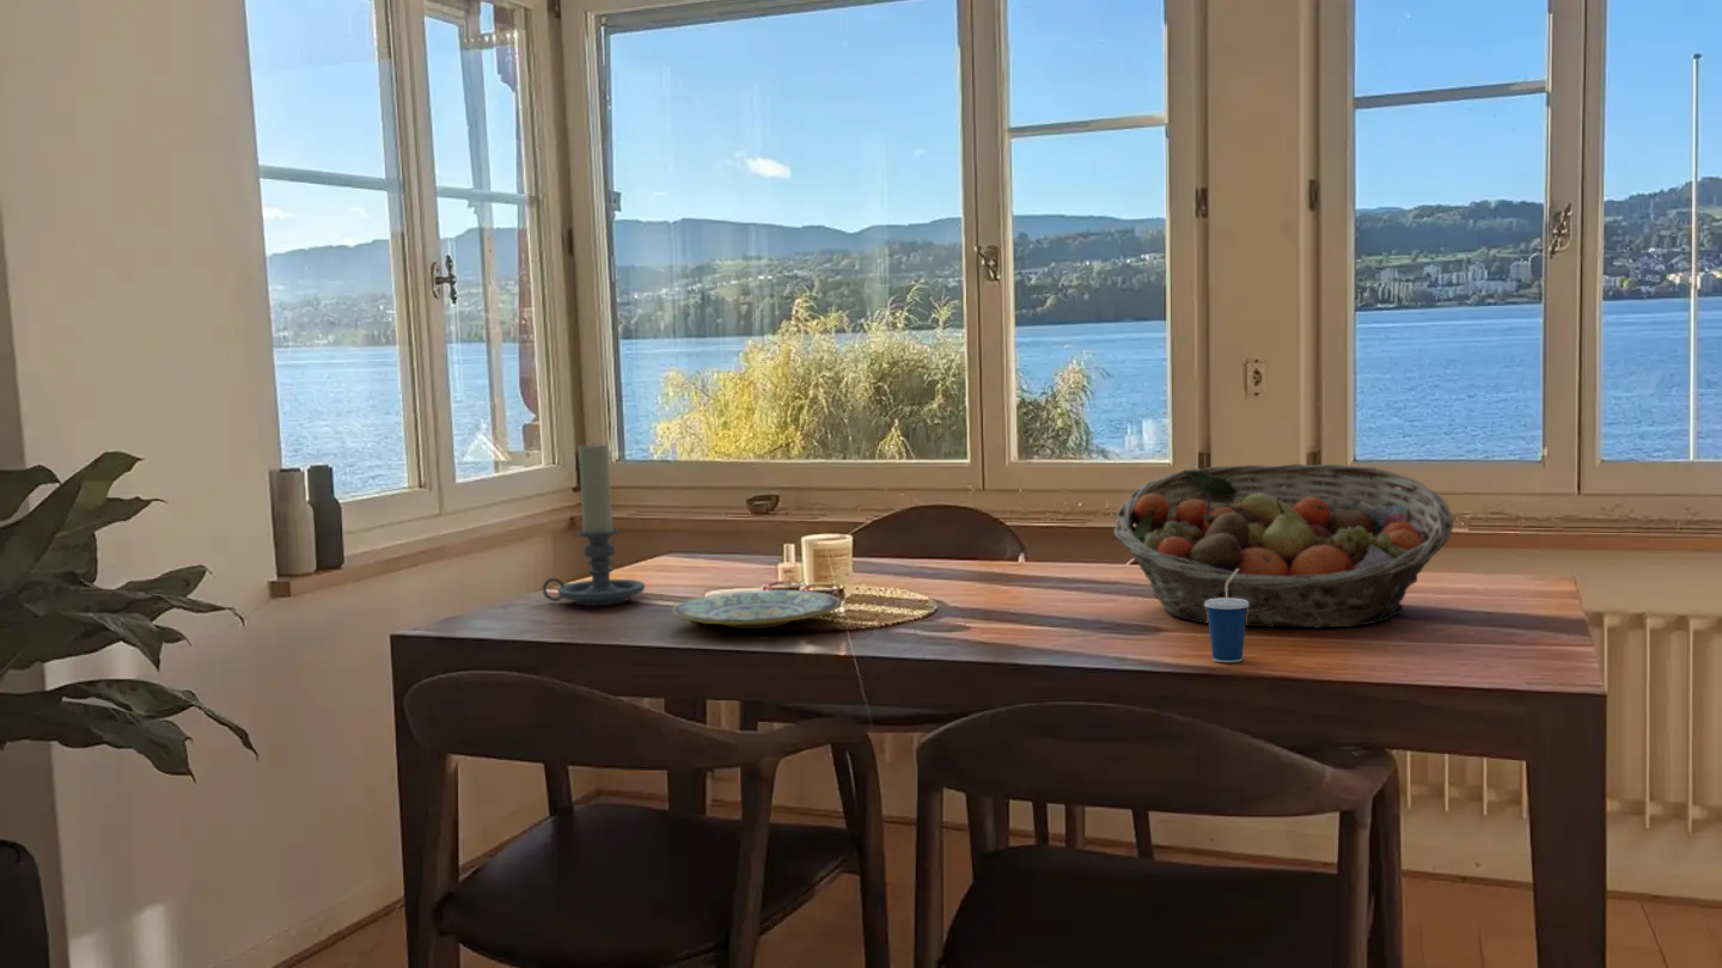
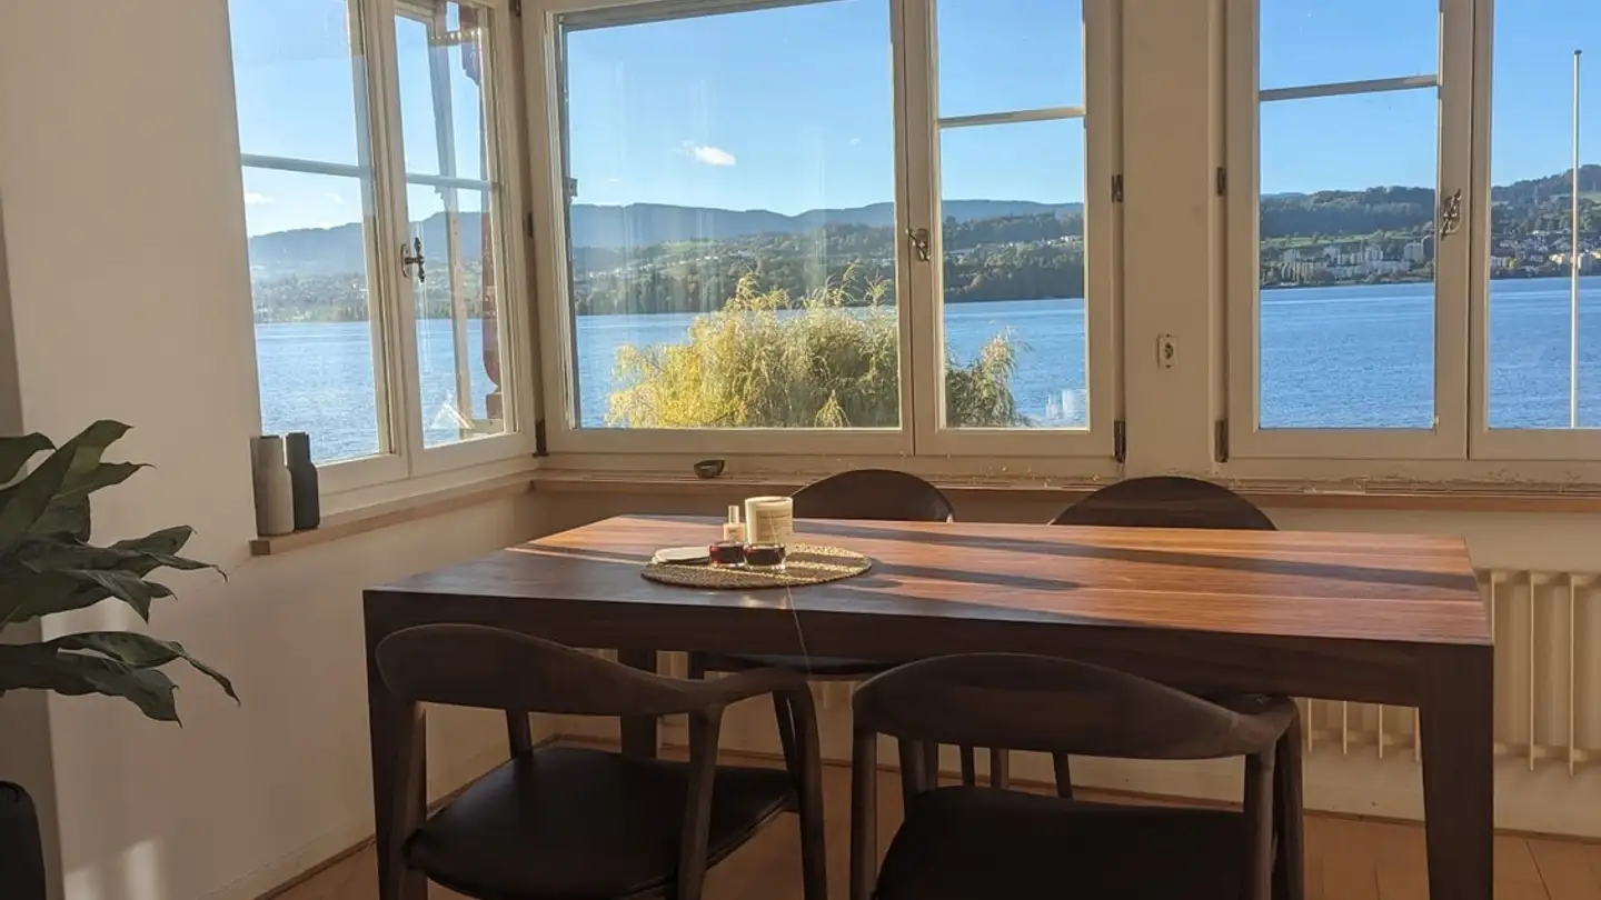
- cup (1227, 614)
- candle holder (588, 521)
- plate (757, 613)
- fruit basket (1278, 541)
